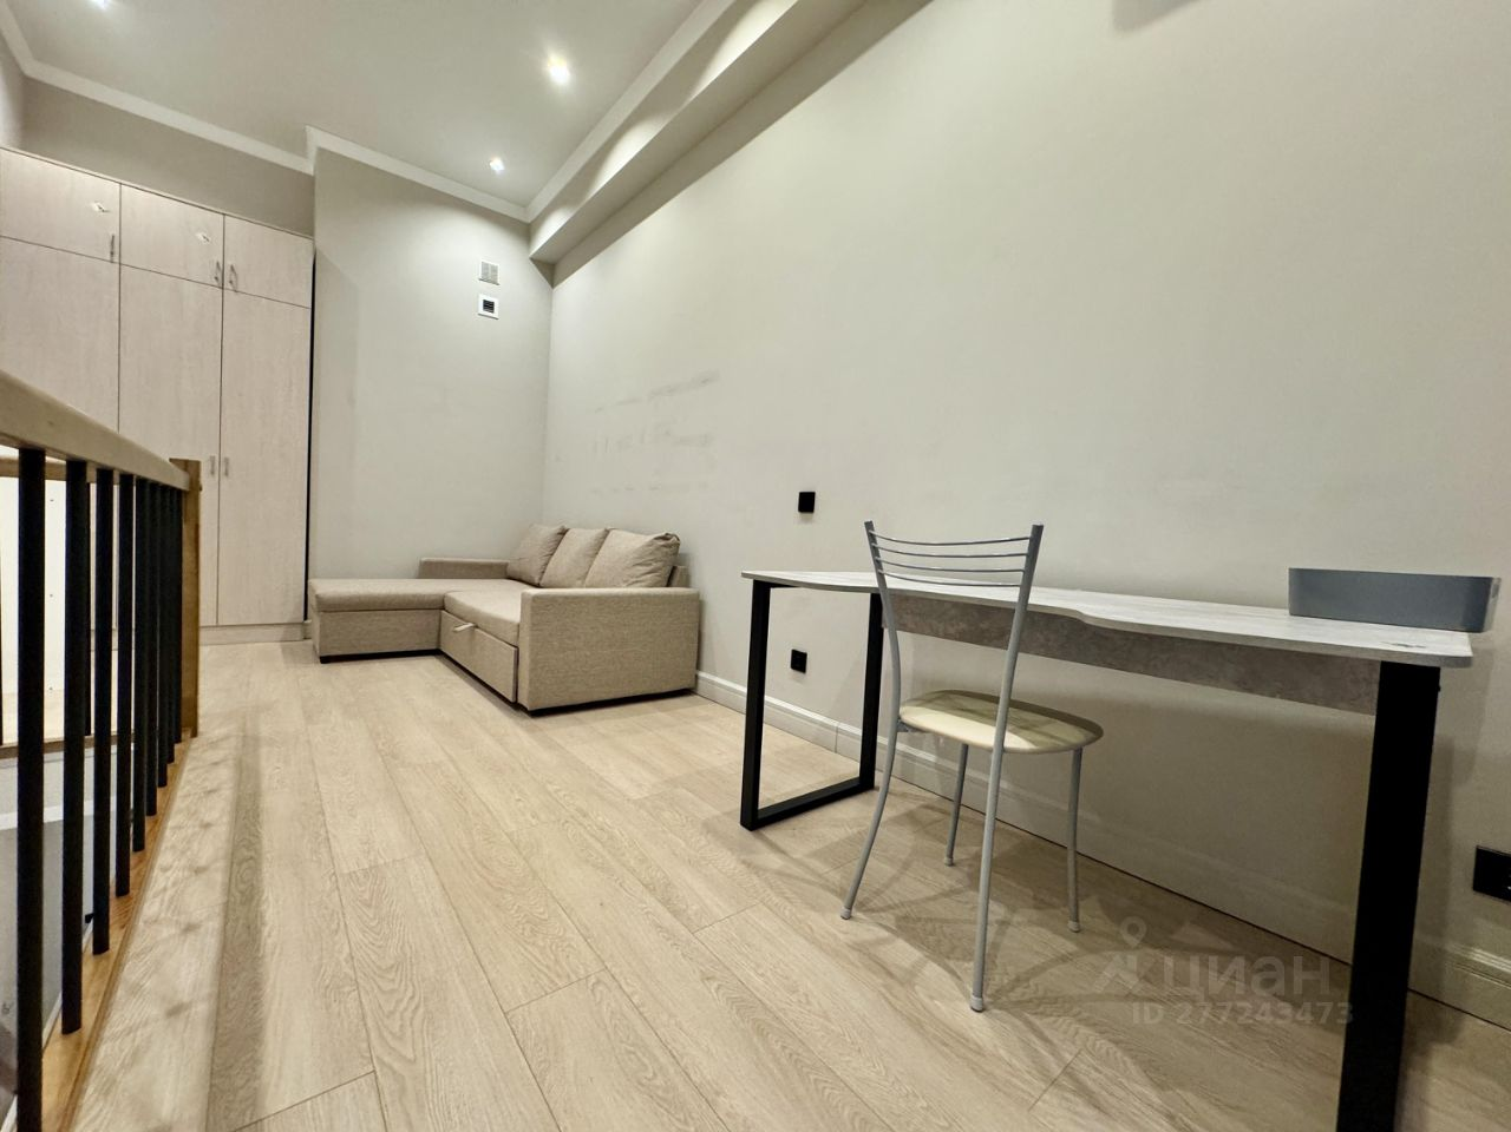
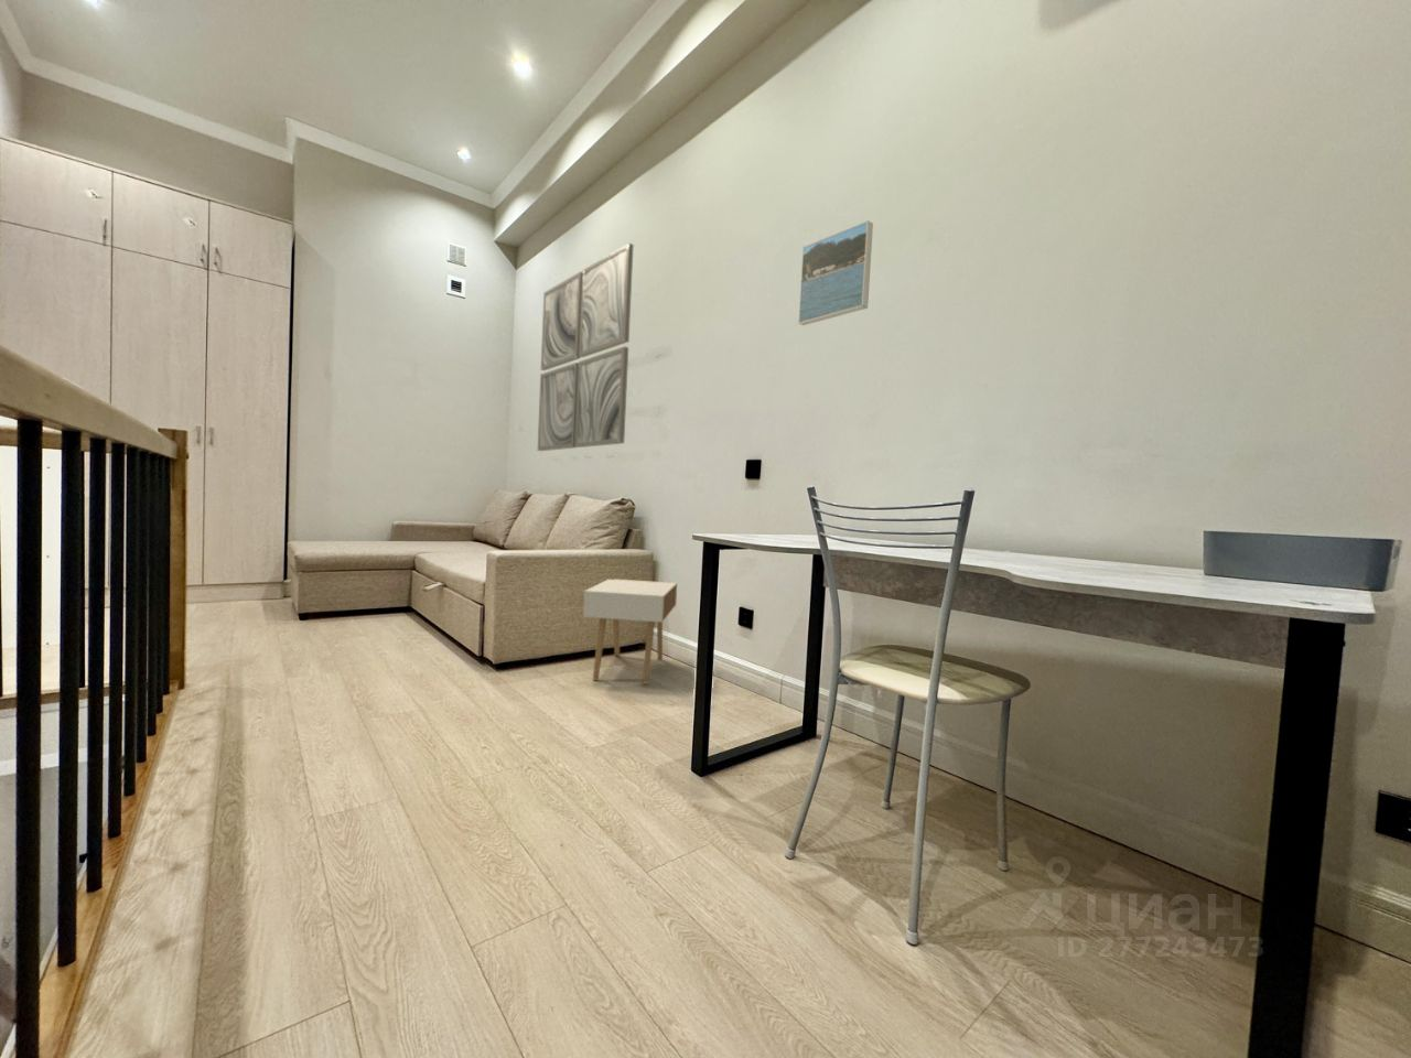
+ wall art (579, 358)
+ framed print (833, 276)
+ nightstand (632, 619)
